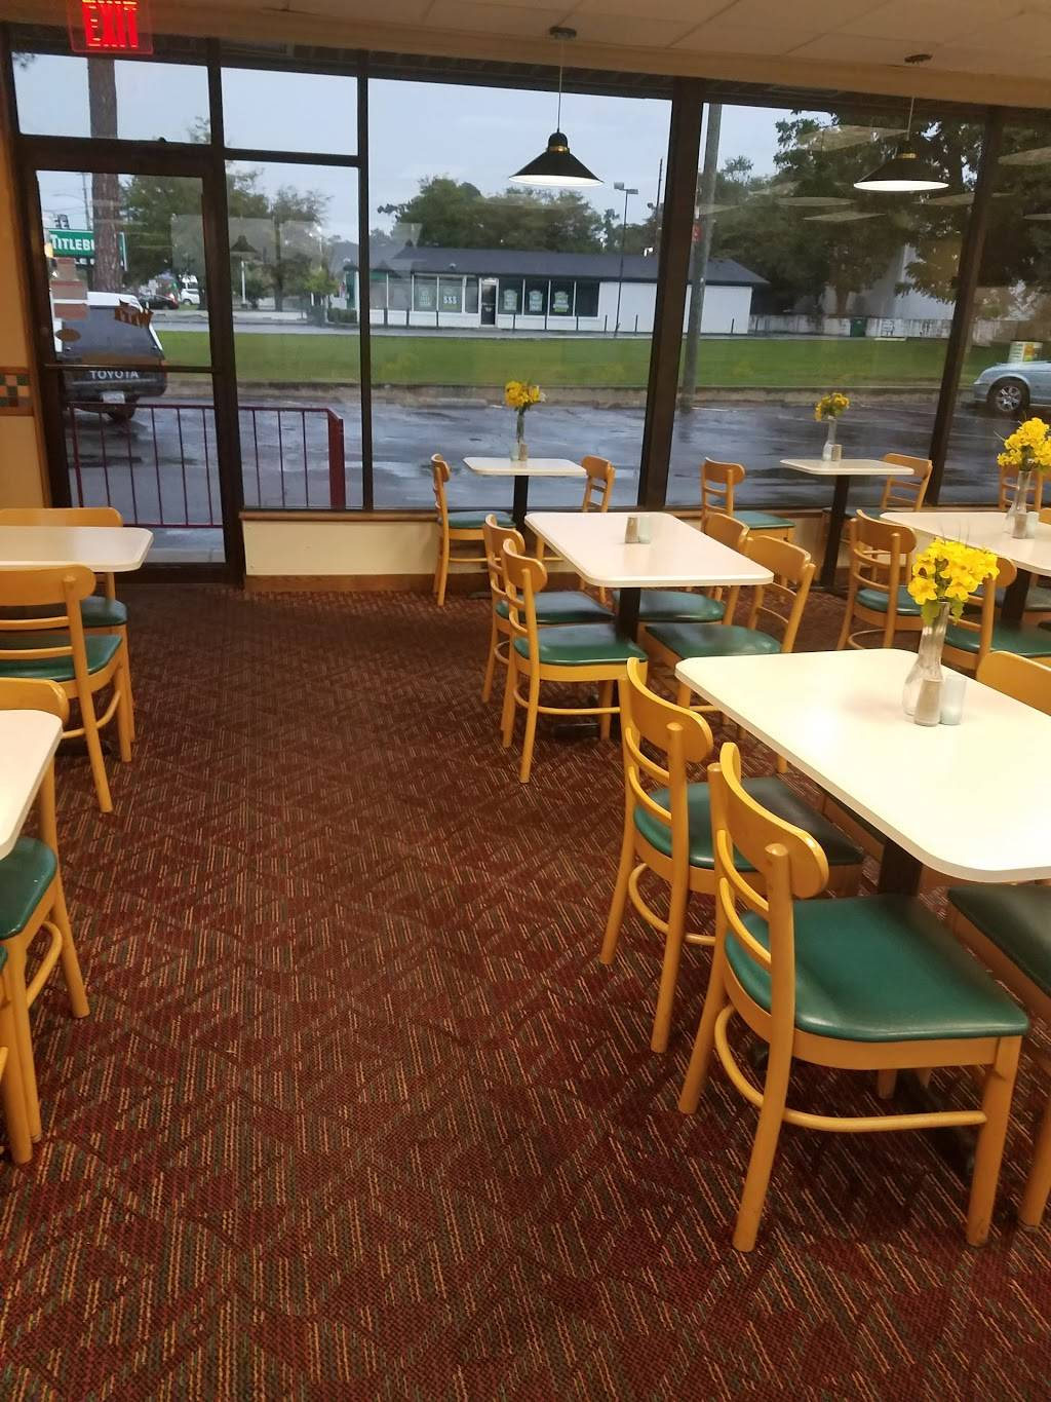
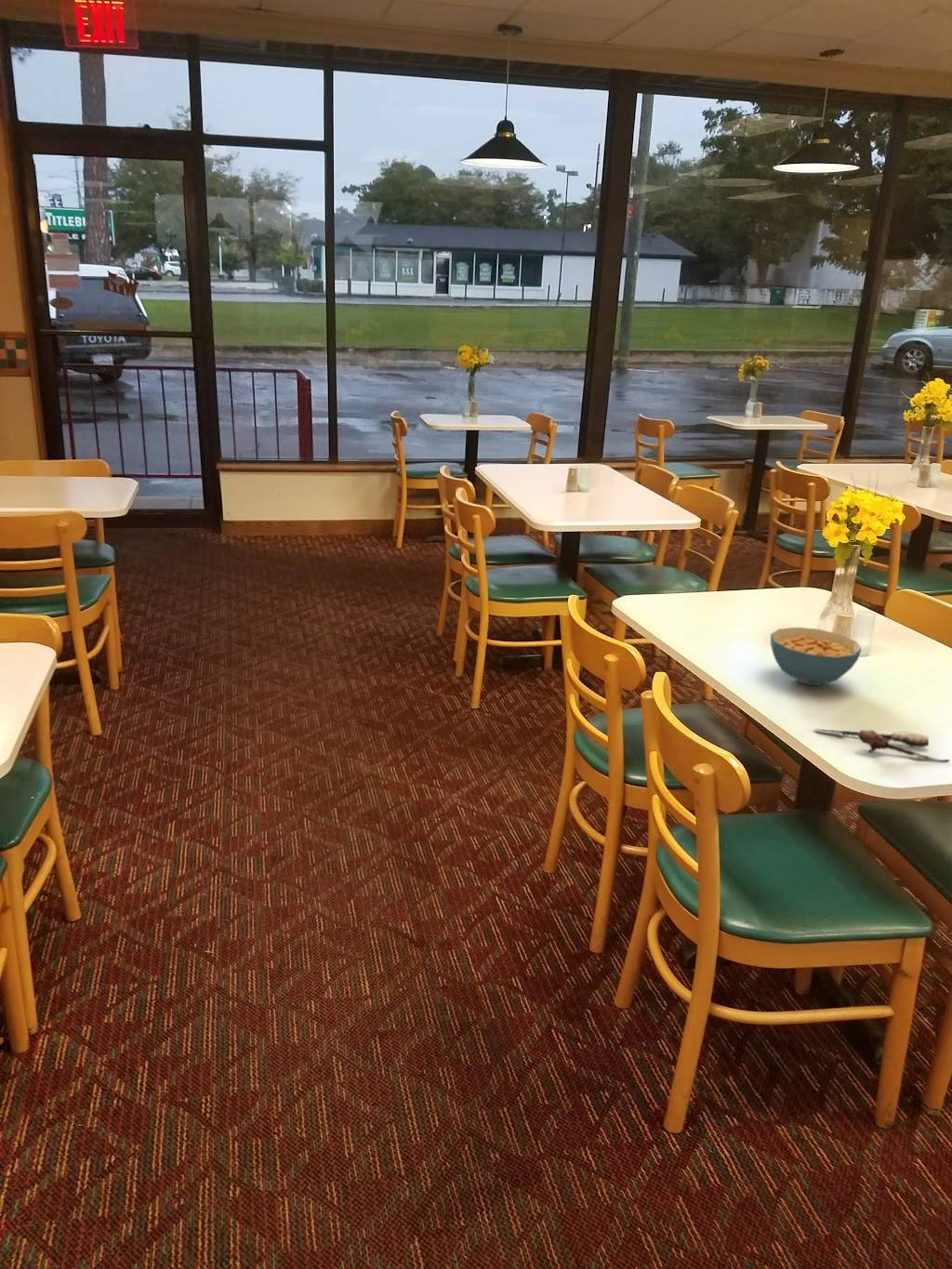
+ cereal bowl (812, 661)
+ spoon (880, 735)
